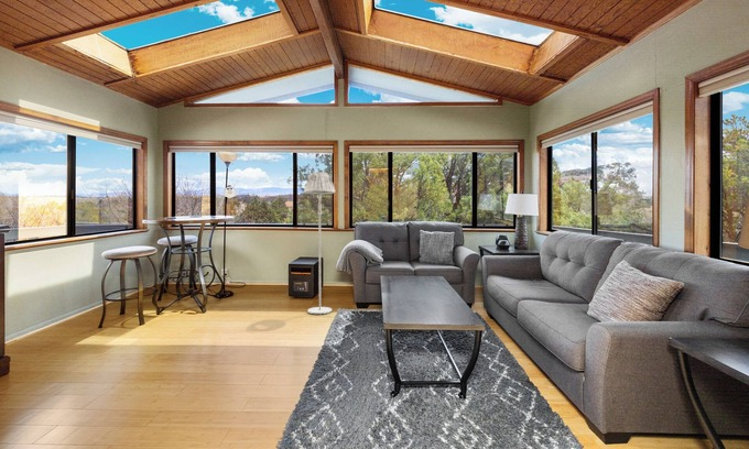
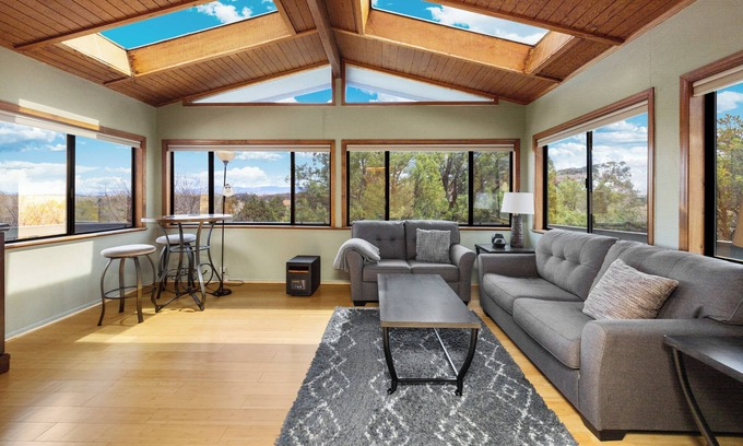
- floor lamp (319, 241)
